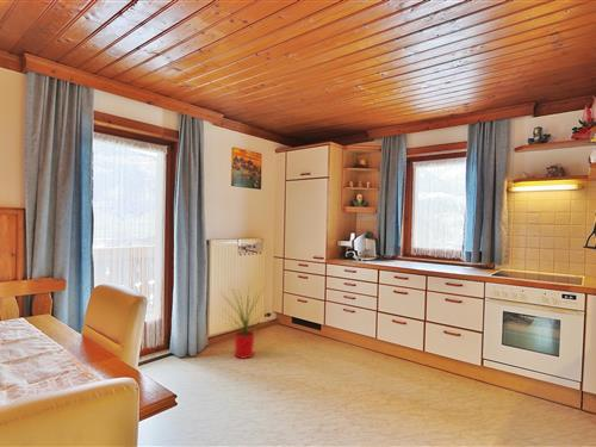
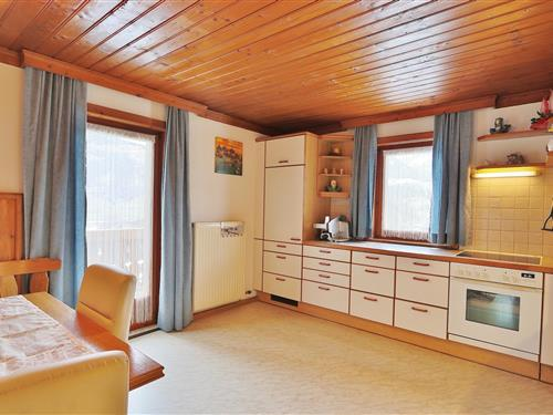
- house plant (244, 319)
